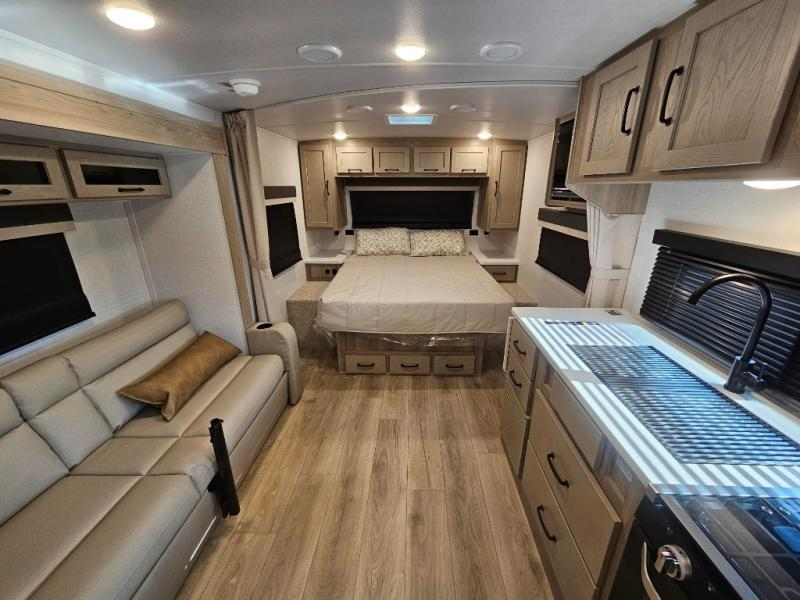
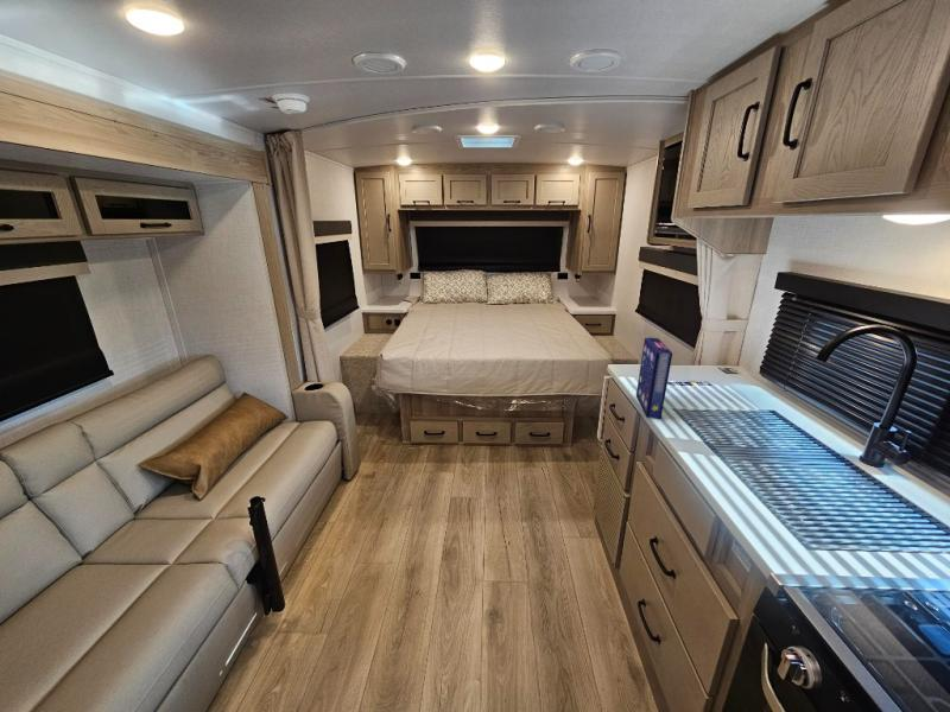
+ cereal box (652, 376)
